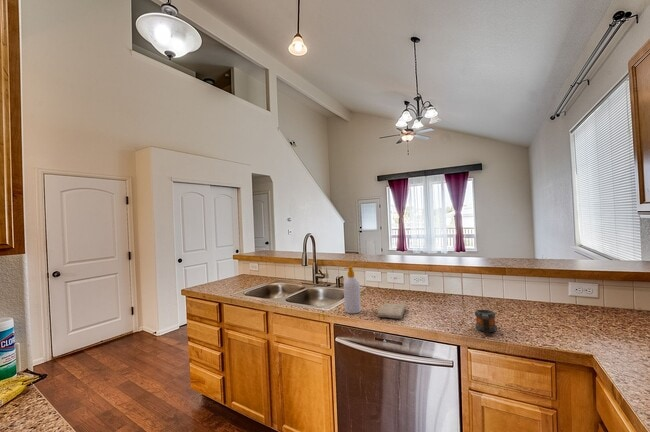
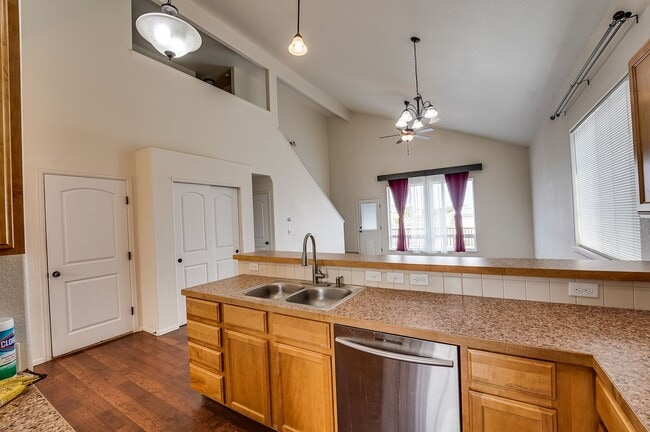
- mug (485, 321)
- washcloth (392, 310)
- soap bottle (351, 288)
